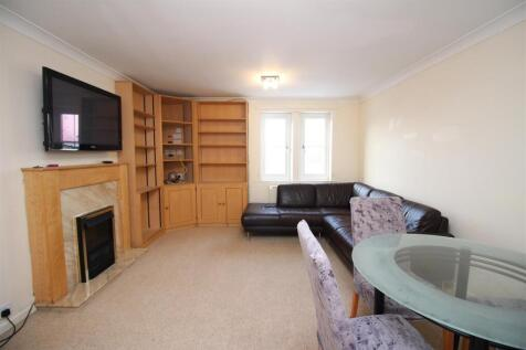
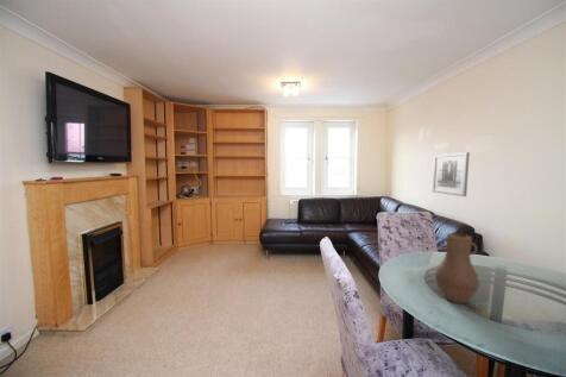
+ vase (457, 266)
+ wall art (448, 174)
